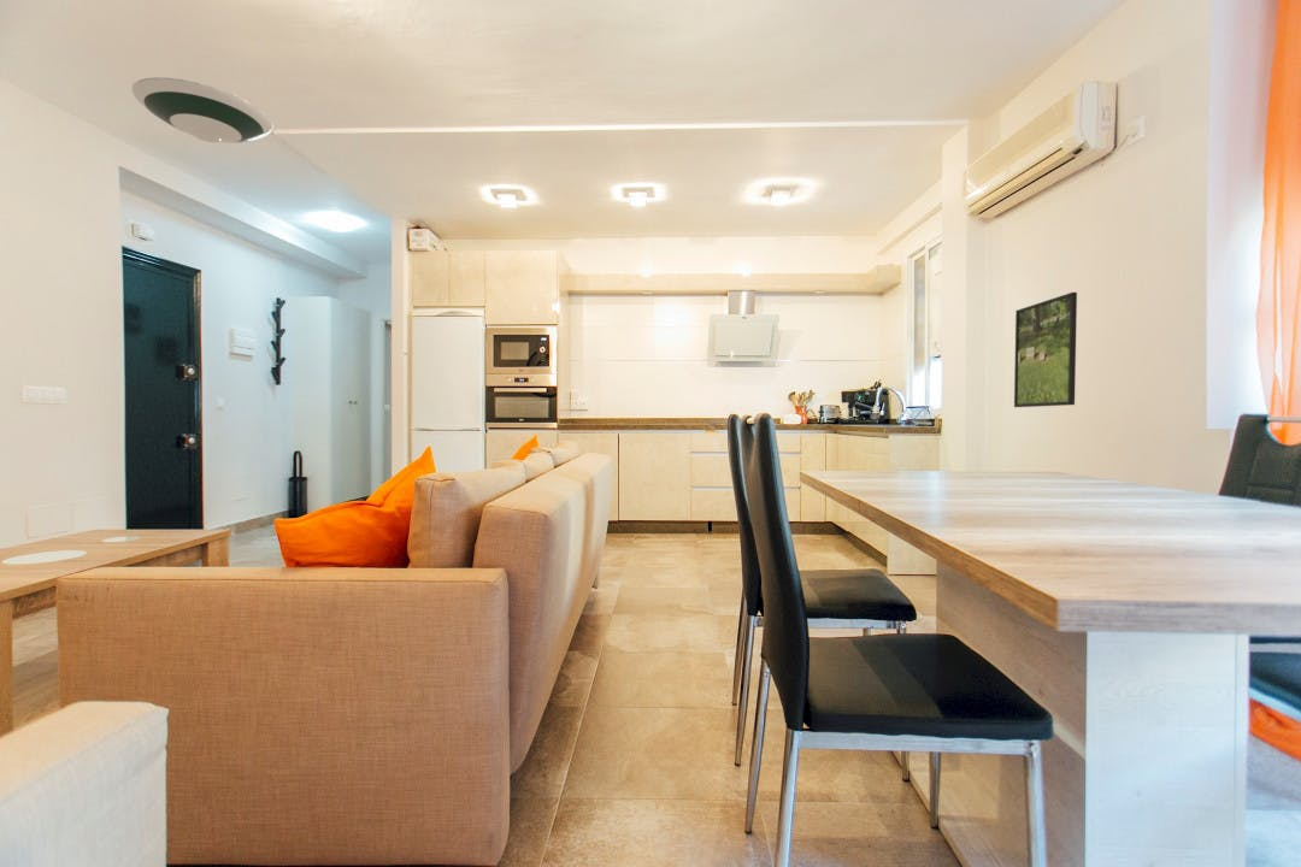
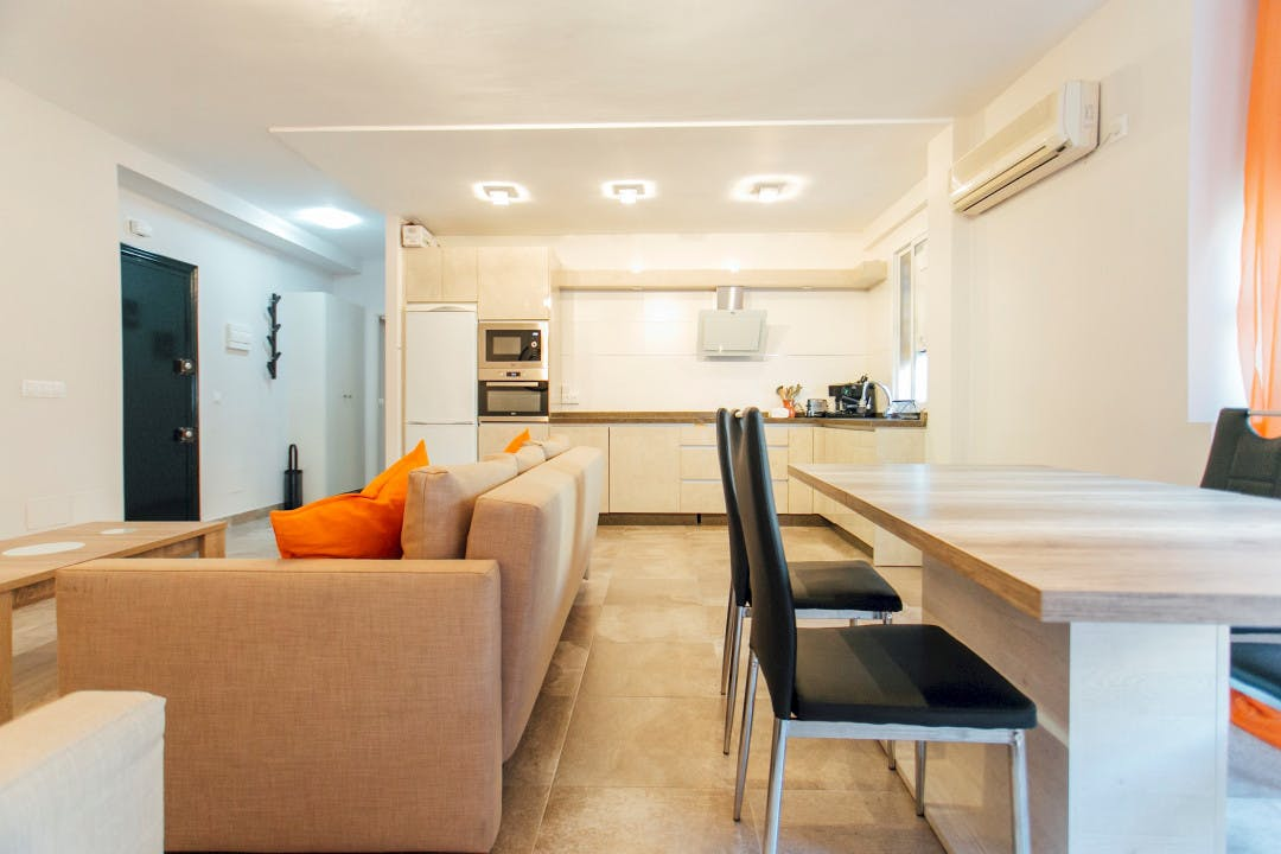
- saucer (206, 124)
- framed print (1042, 354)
